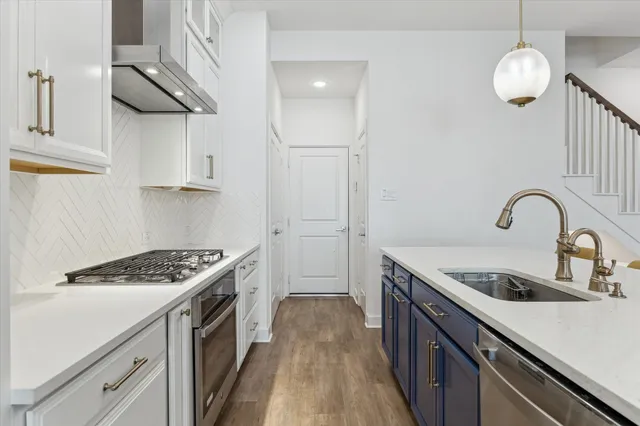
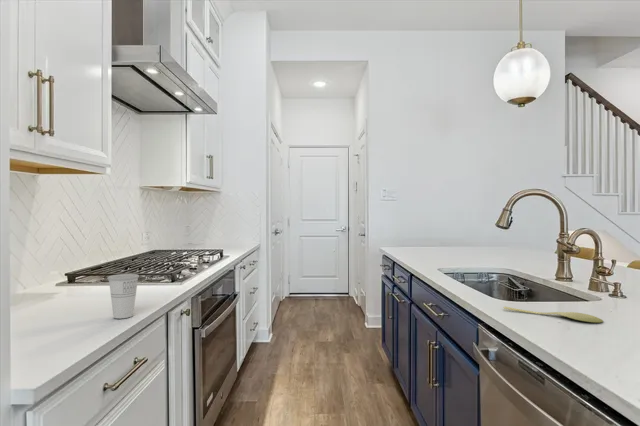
+ spoon (550, 312)
+ cup (123, 295)
